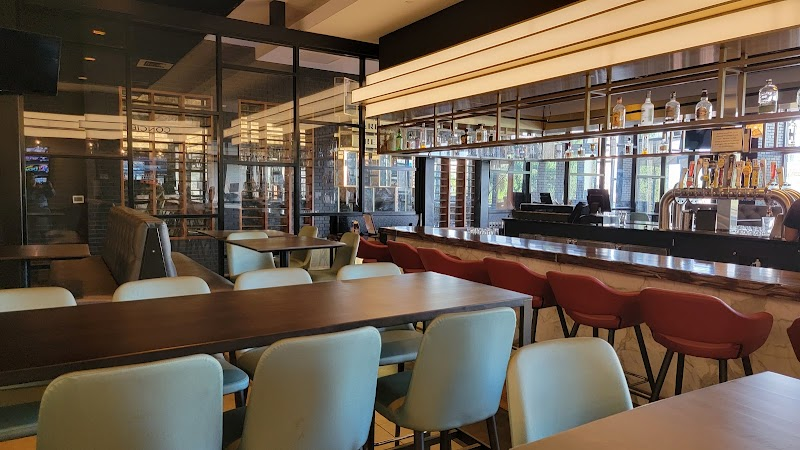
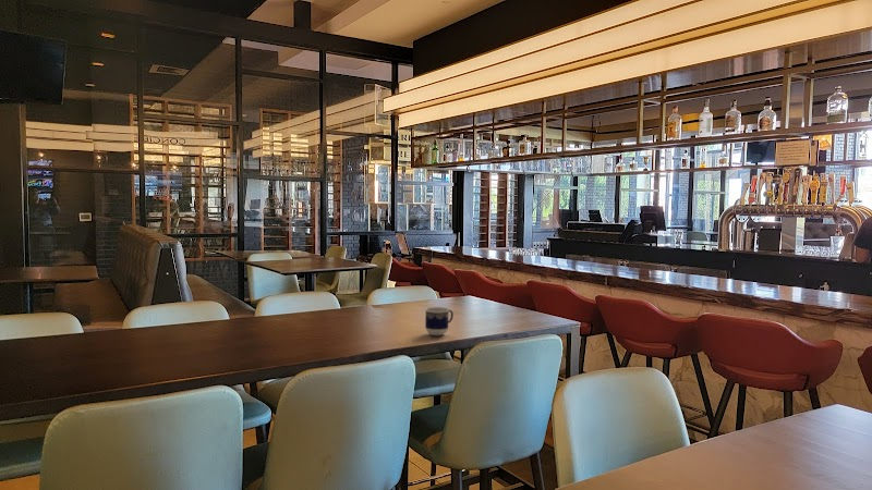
+ cup (439, 321)
